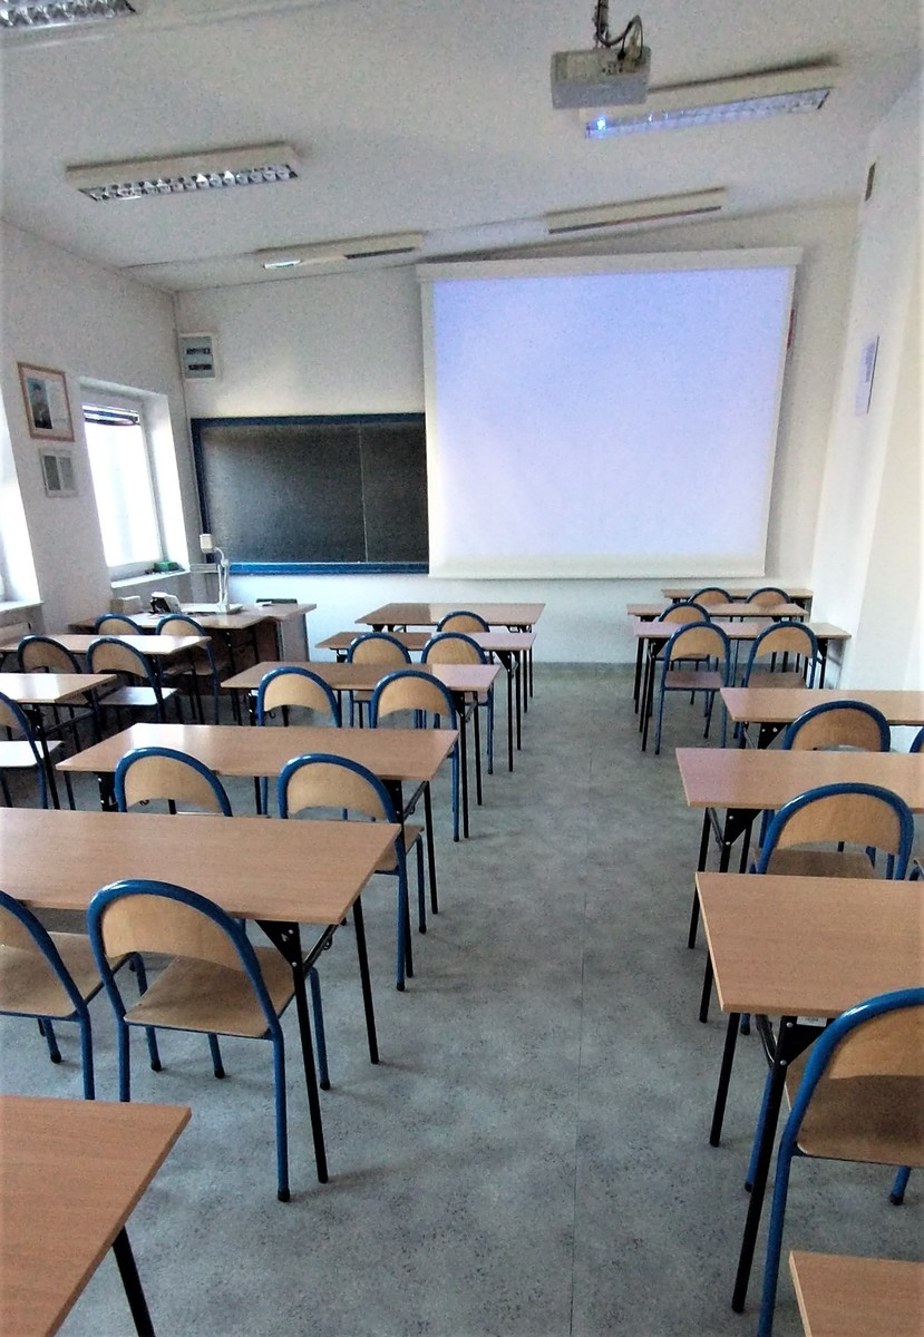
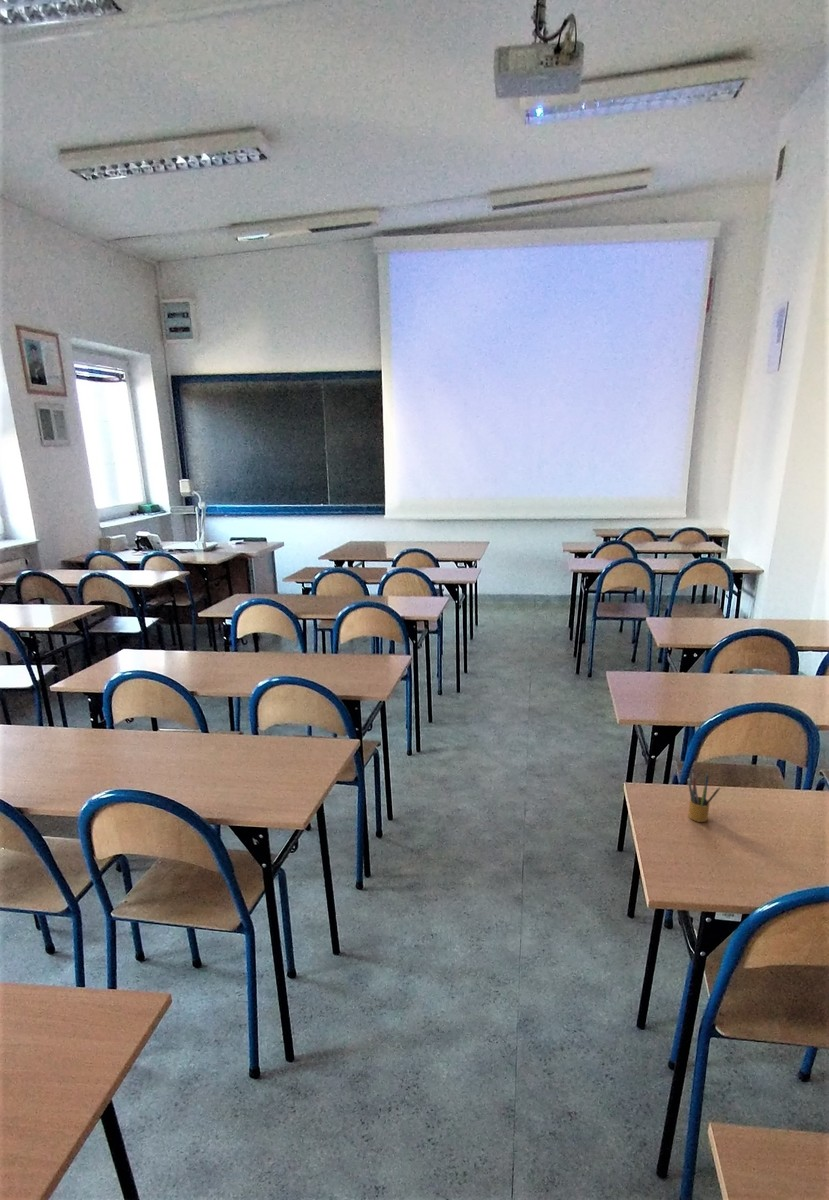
+ pencil box (701, 797)
